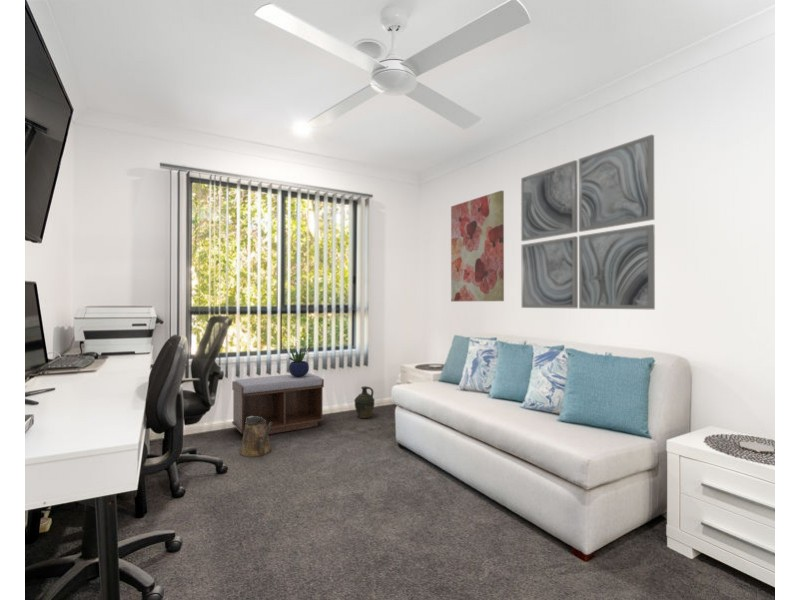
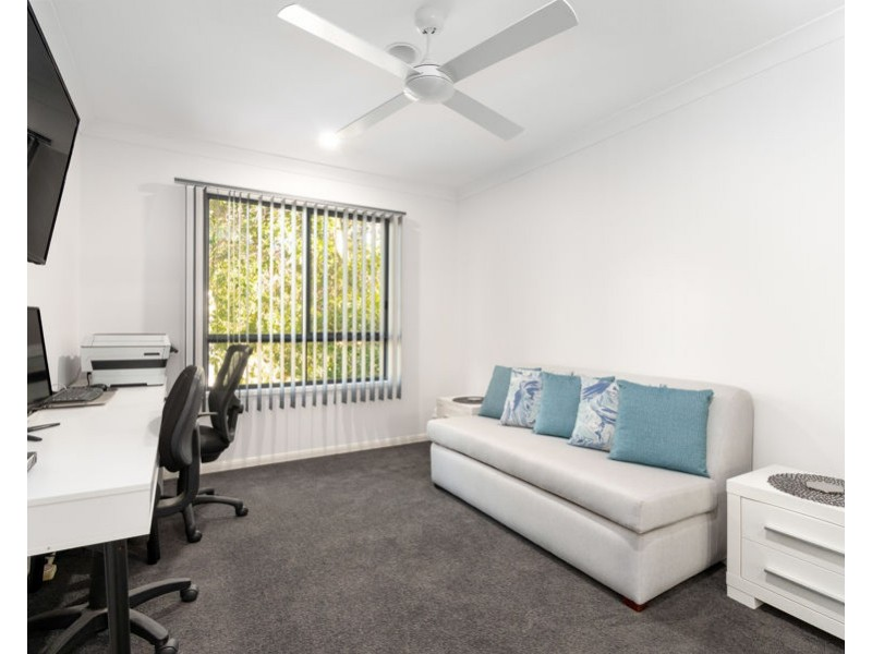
- bench (278, 402)
- wall art (475, 250)
- wall art (576, 232)
- watering can (259, 434)
- ceramic jug (364, 401)
- potted plant (297, 360)
